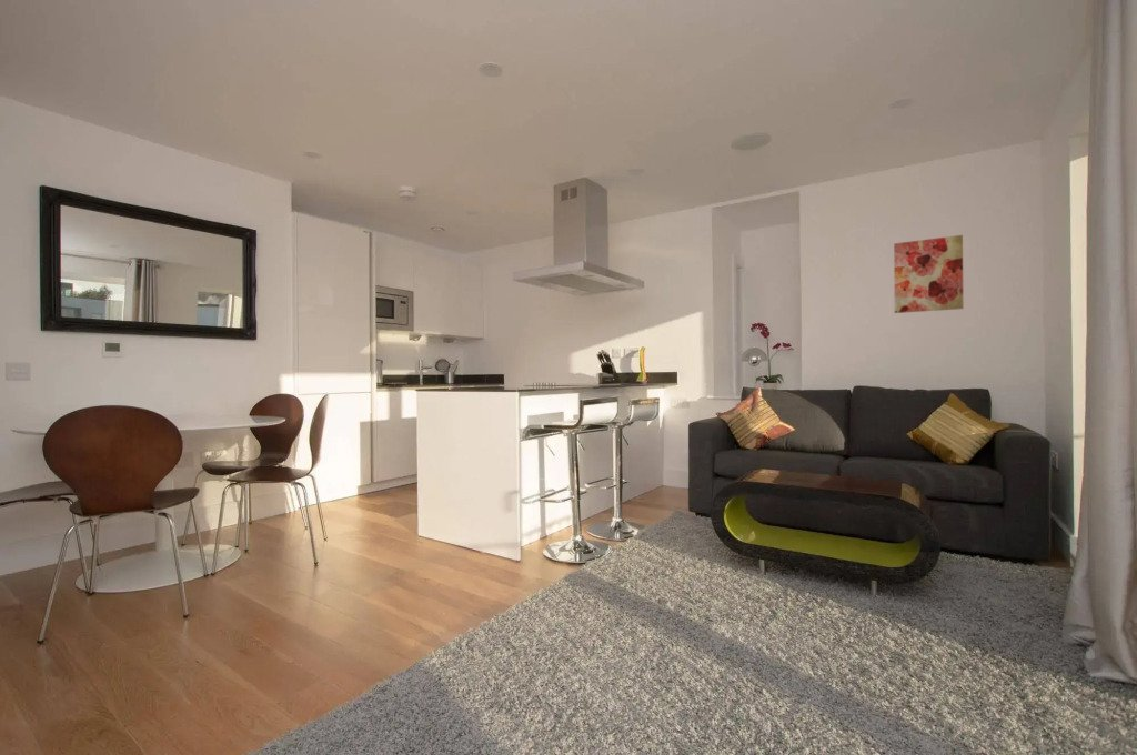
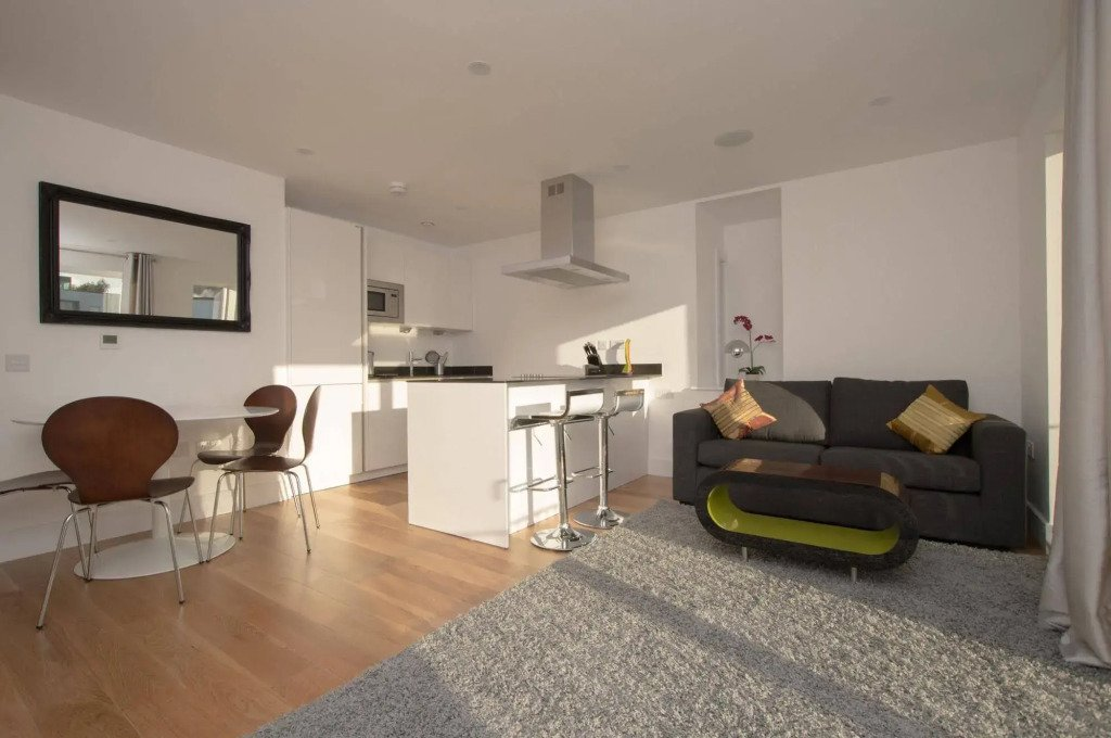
- wall art (927, 274)
